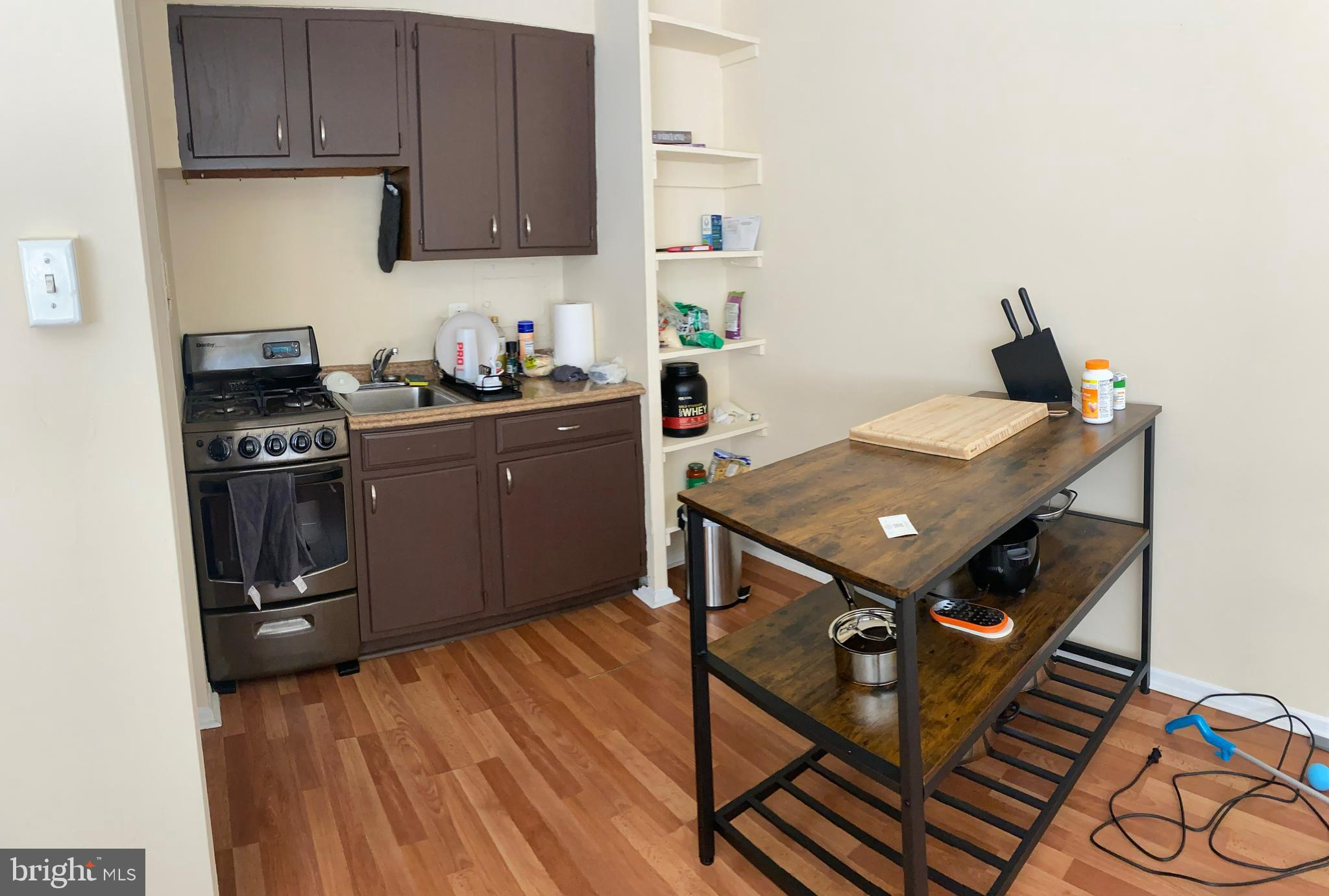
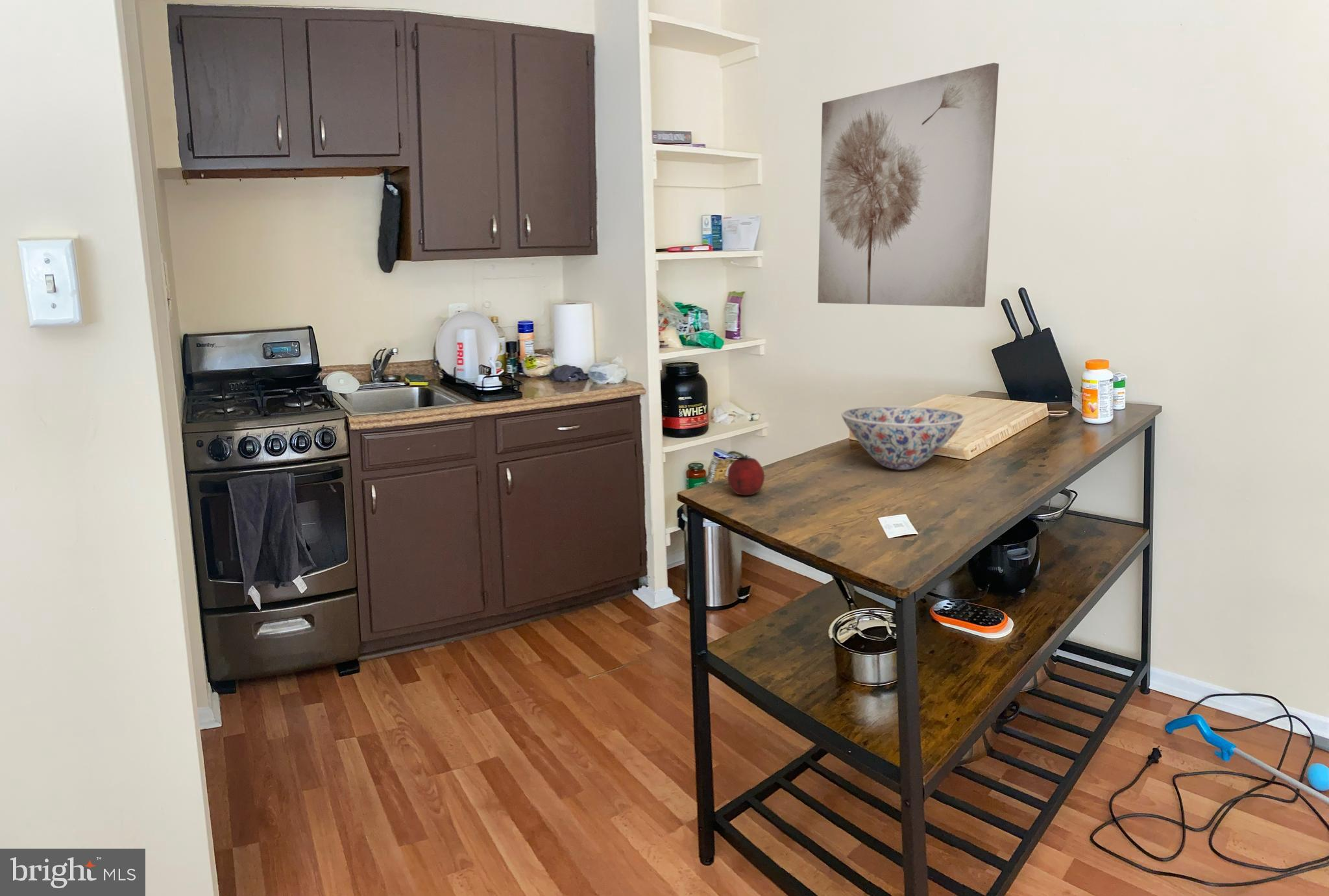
+ bowl (901, 441)
+ wall art (897, 197)
+ fruit (744, 472)
